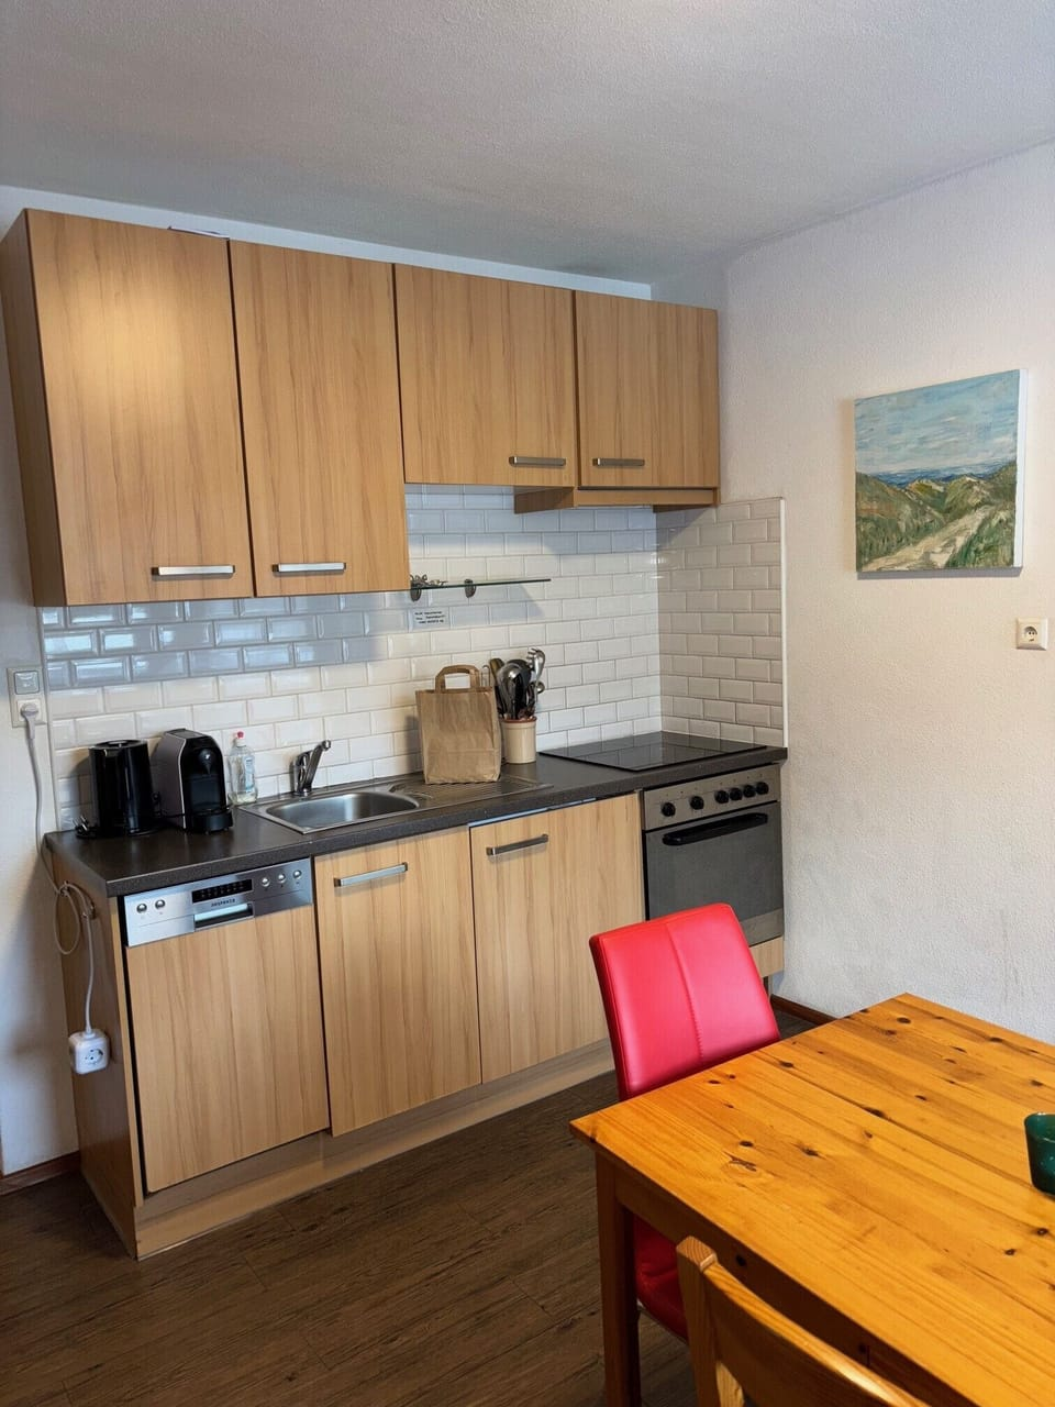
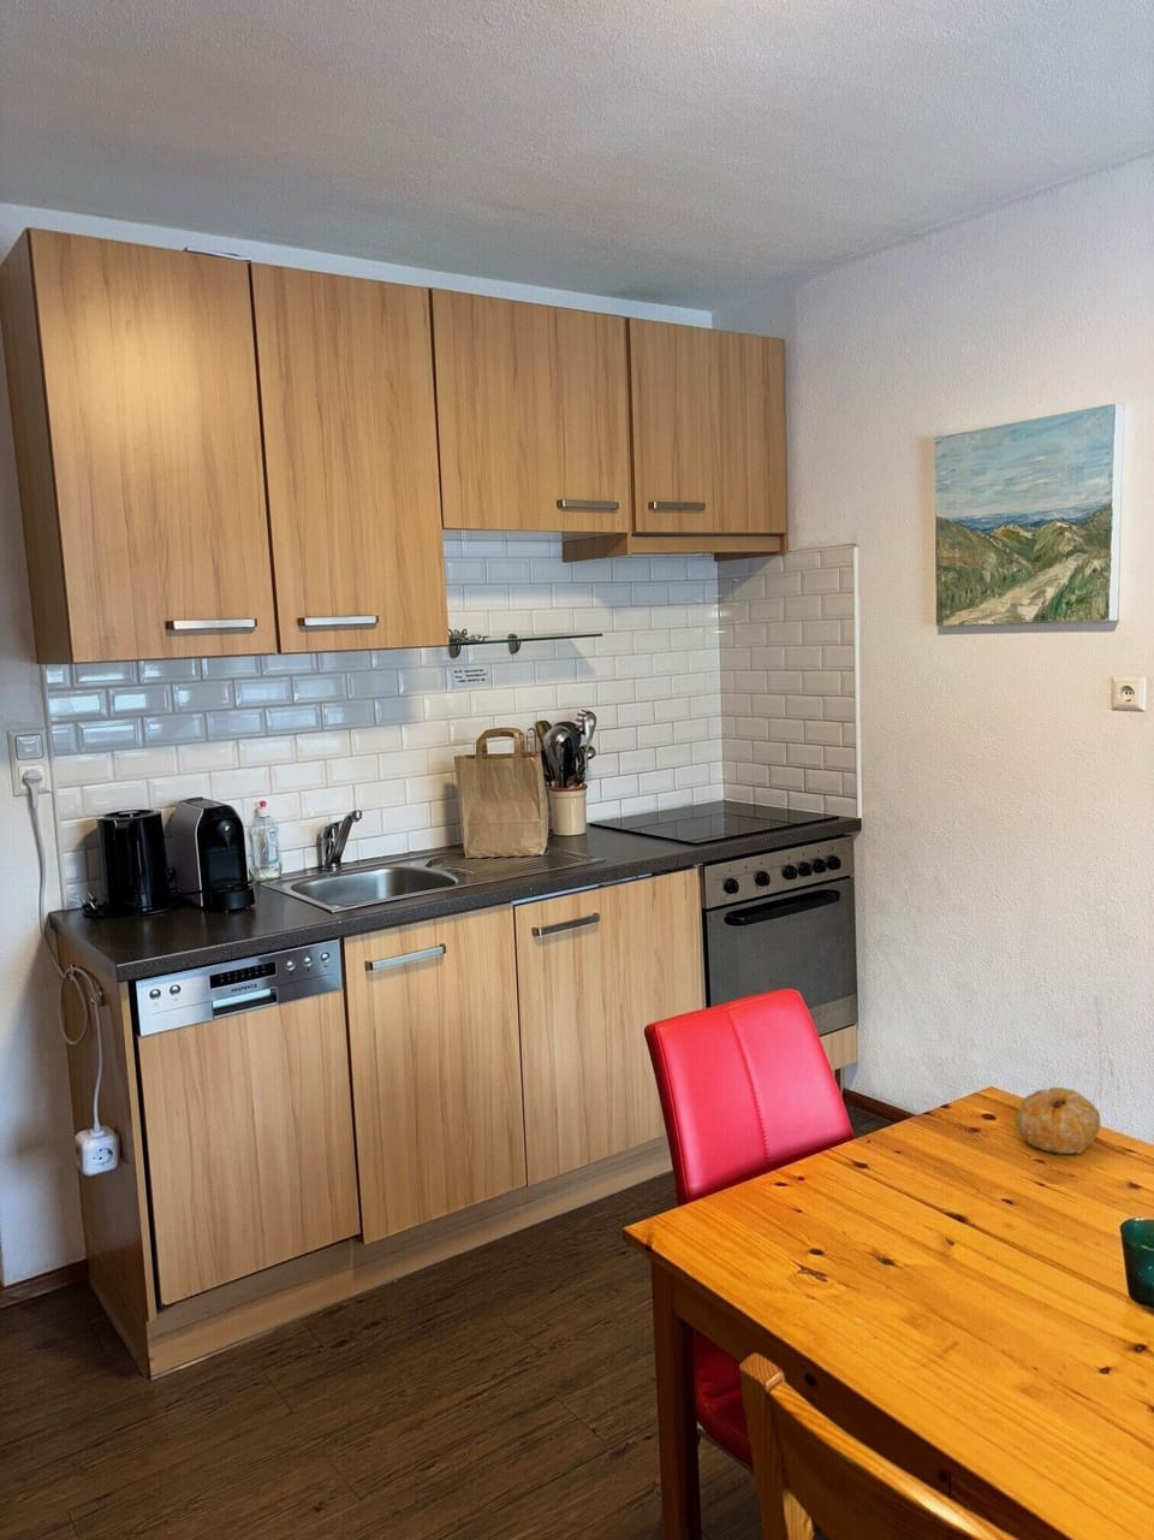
+ fruit (1057, 1118)
